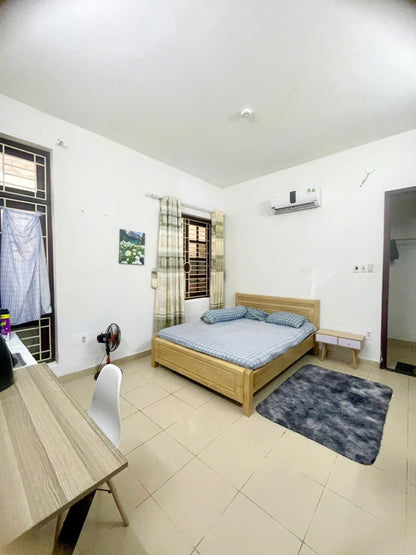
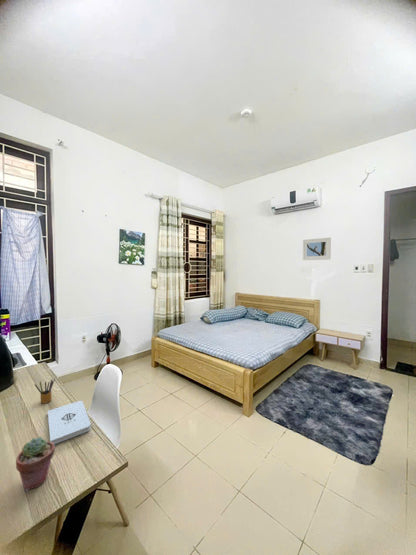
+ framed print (316, 249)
+ potted succulent (35, 459)
+ notepad (68, 419)
+ pencil box (45, 390)
